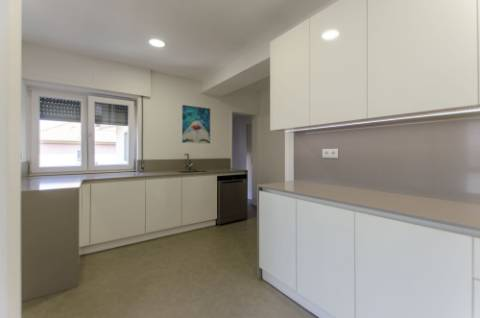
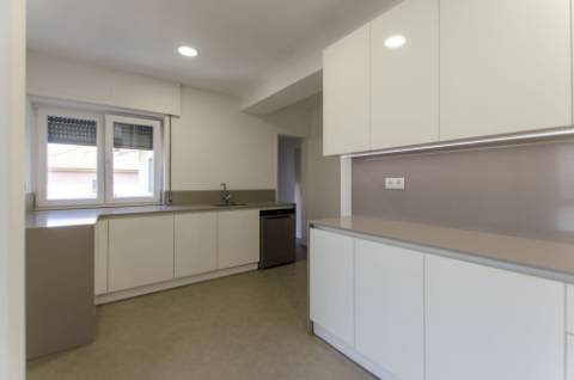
- wall art (196, 125)
